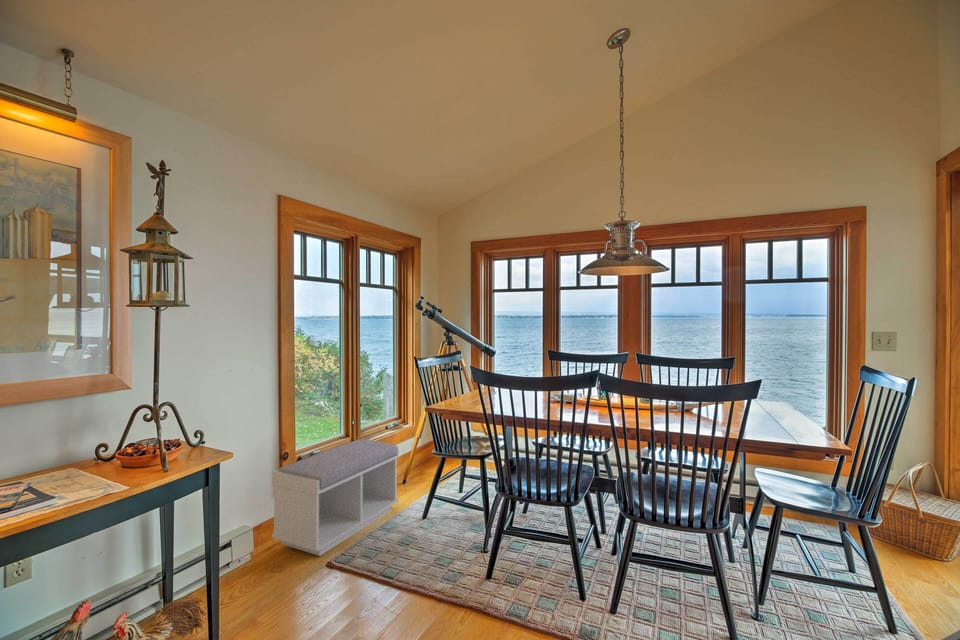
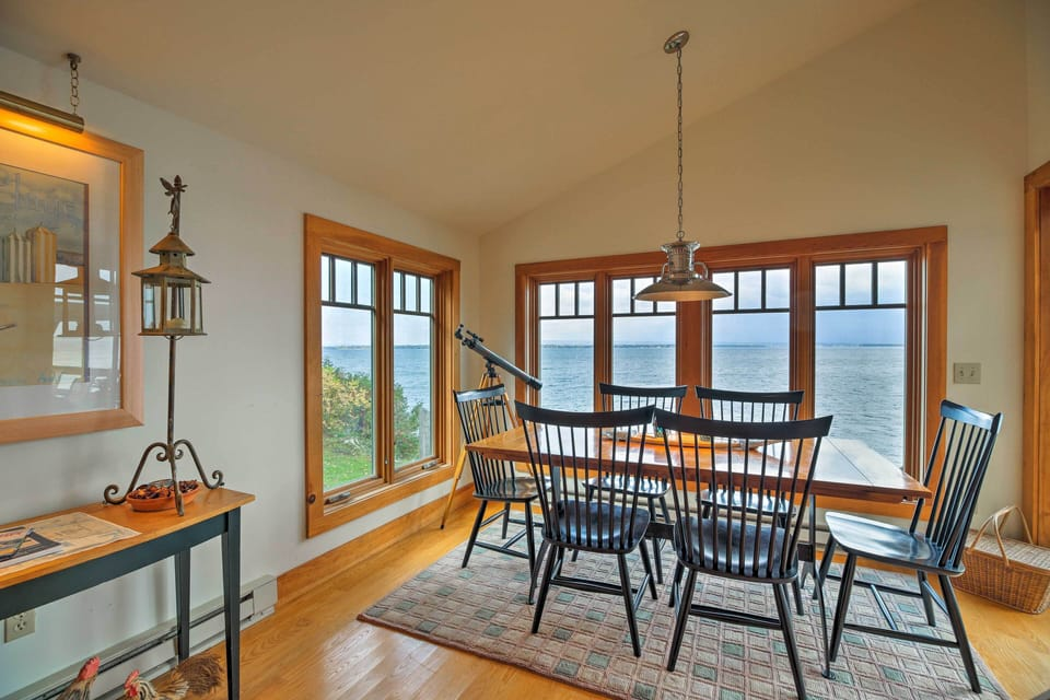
- bench (341, 489)
